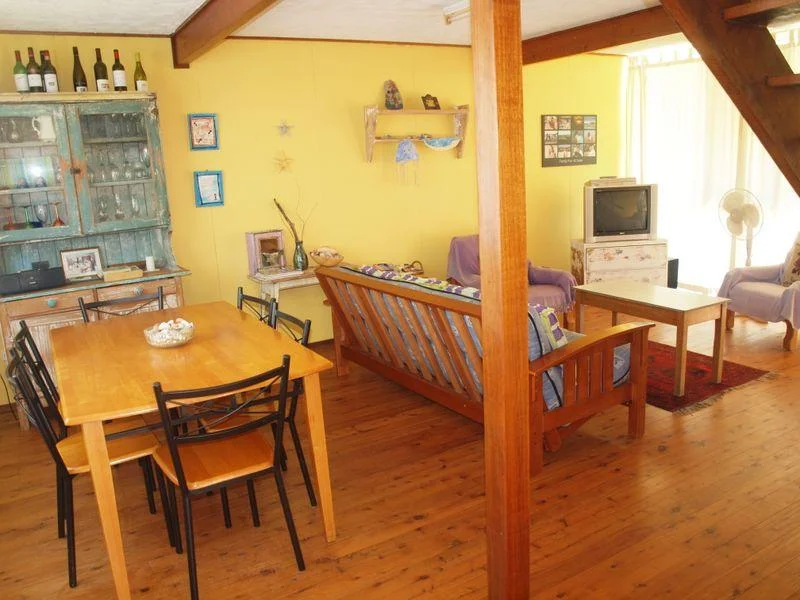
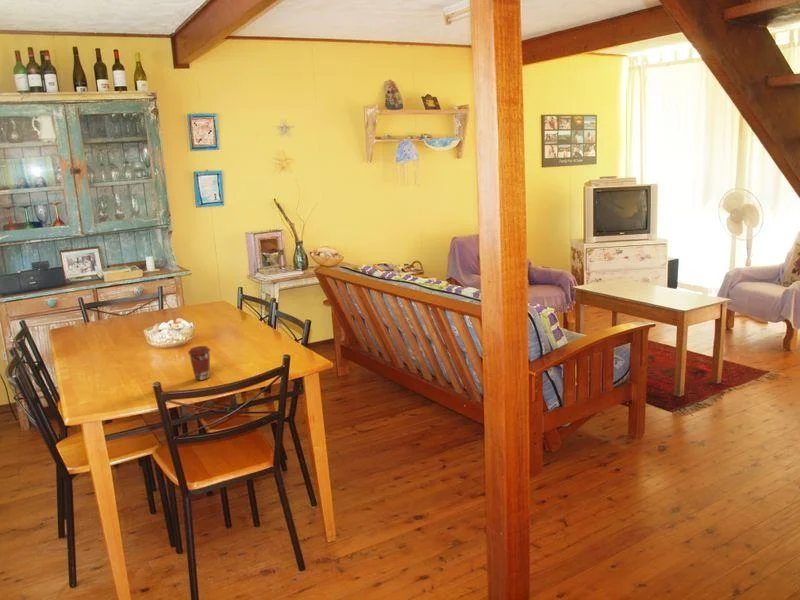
+ coffee cup (200, 363)
